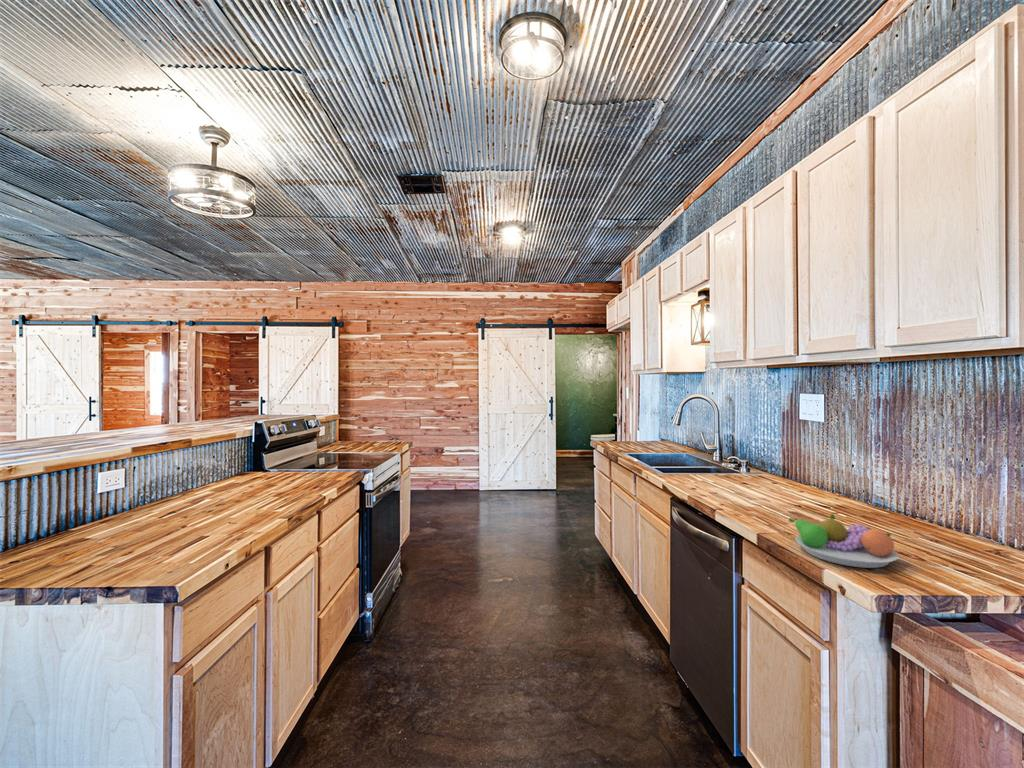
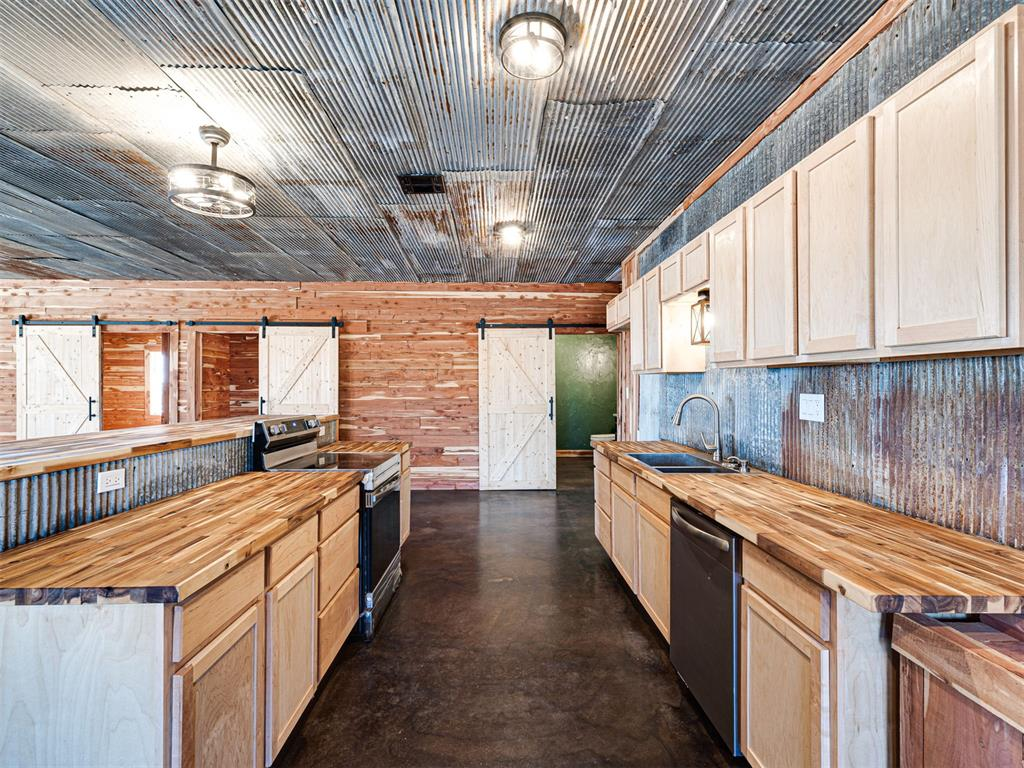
- fruit bowl (840, 537)
